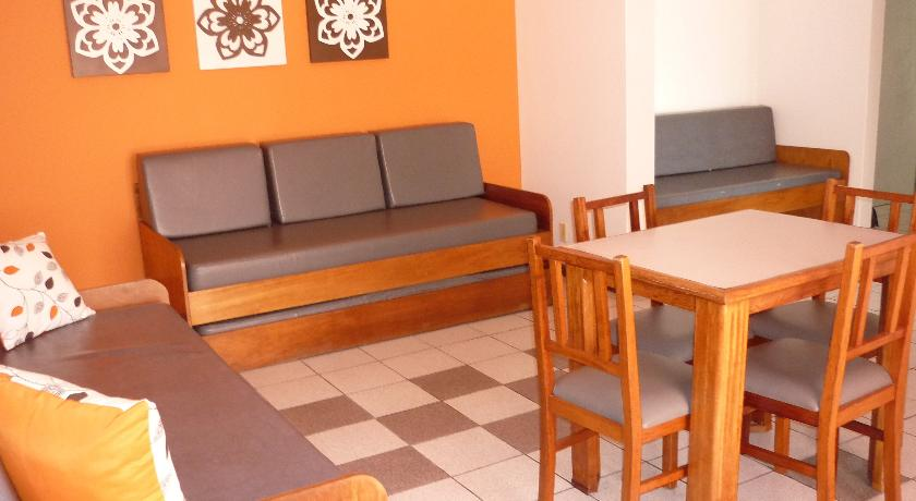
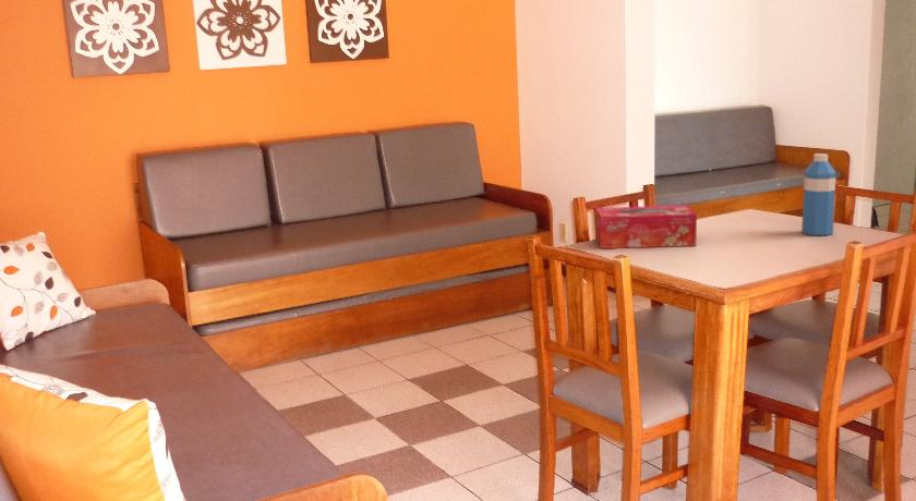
+ water bottle (819, 194)
+ tissue box (644, 225)
